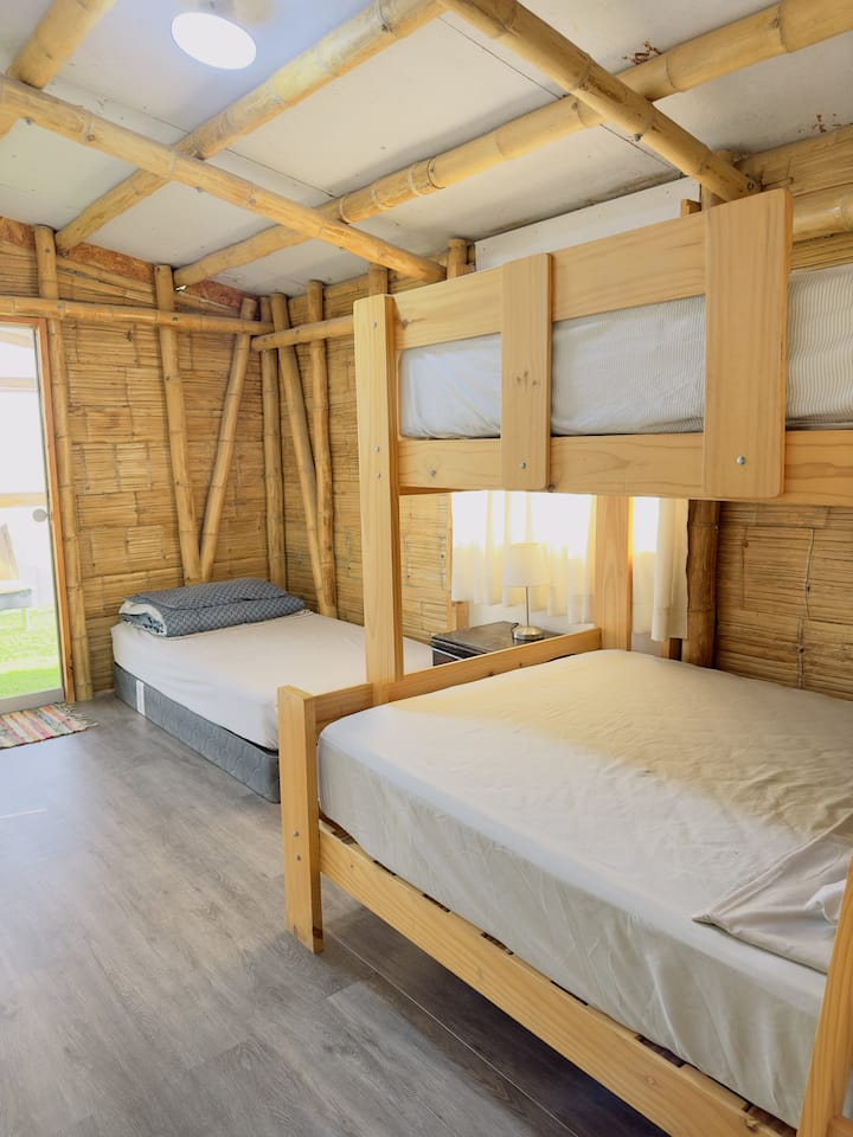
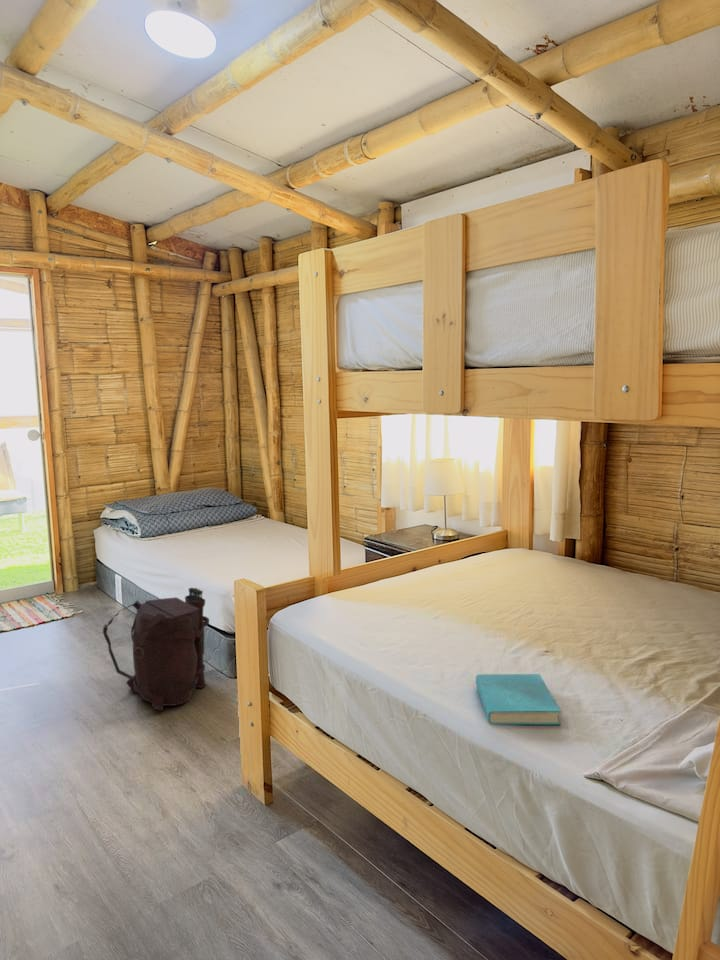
+ book (515, 697)
+ backpack (165, 645)
